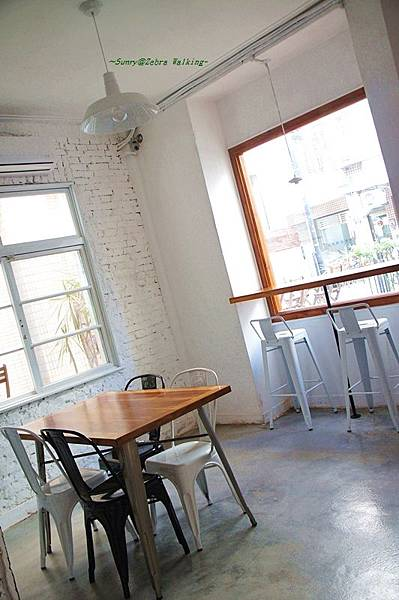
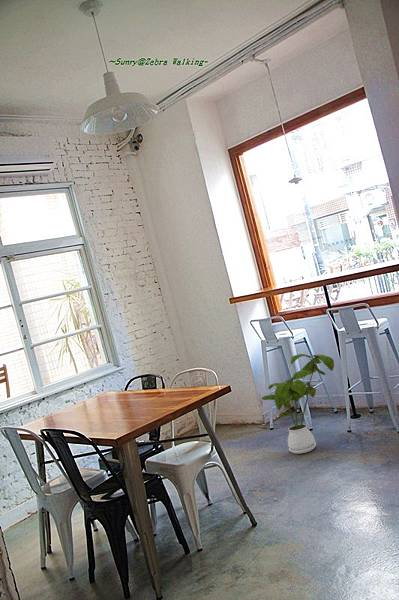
+ house plant (305, 399)
